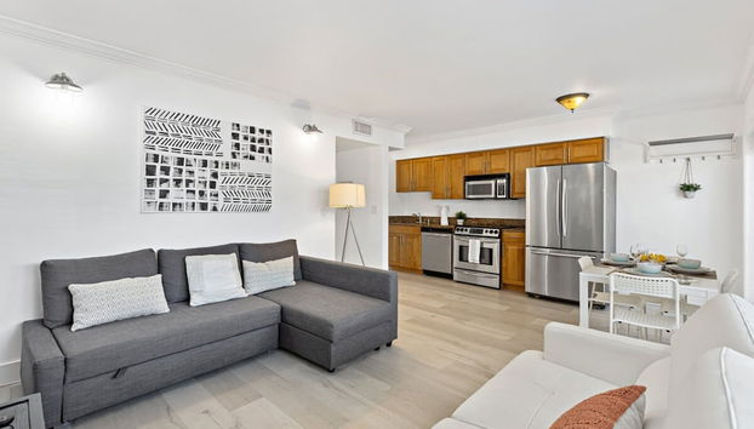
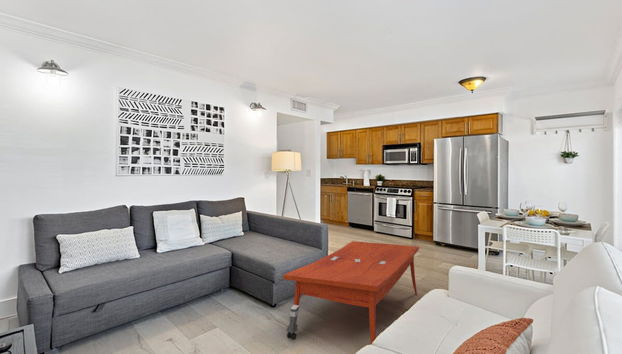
+ coffee table (360, 283)
